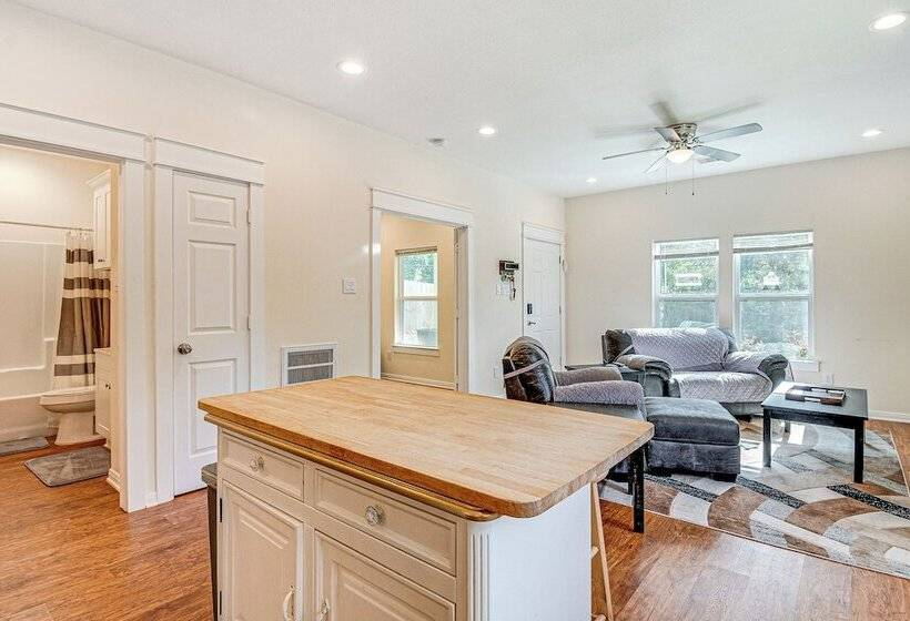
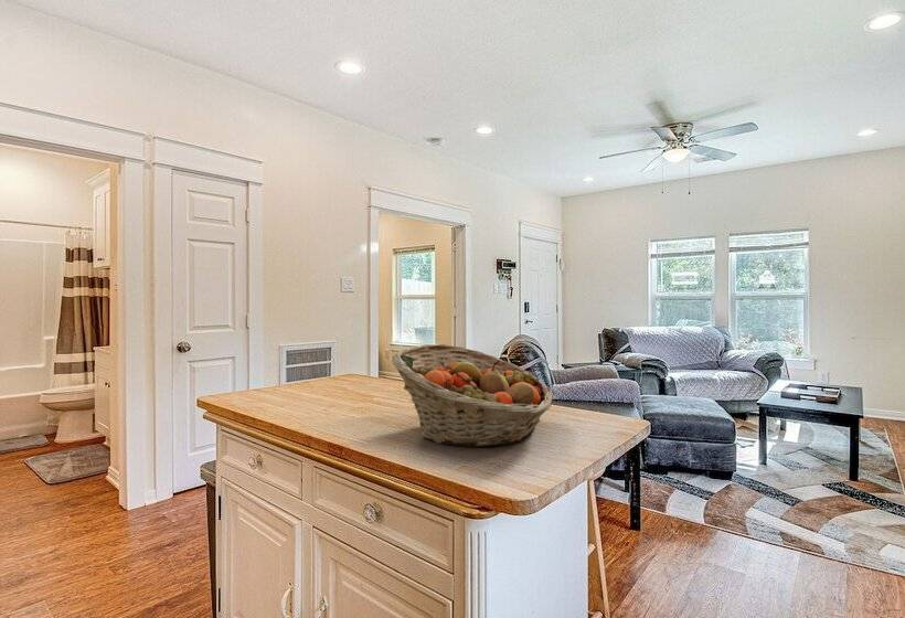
+ fruit basket (473, 388)
